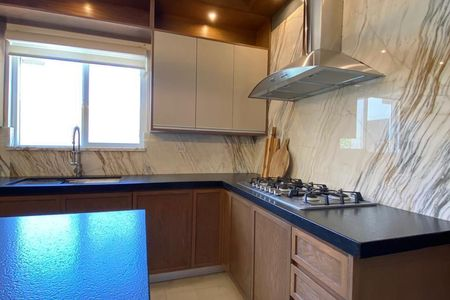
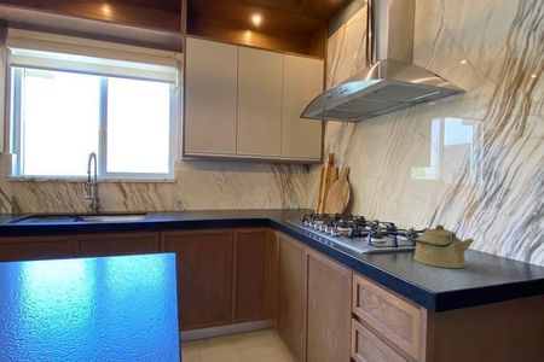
+ kettle (442, 244)
